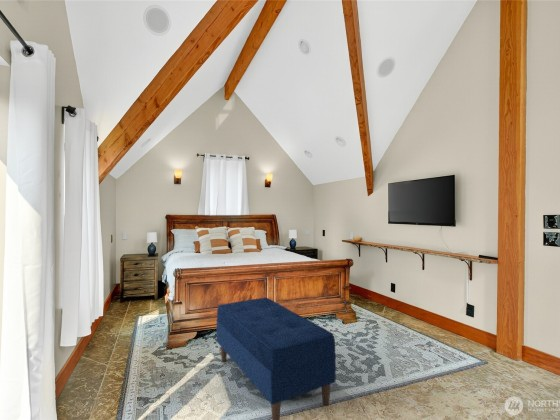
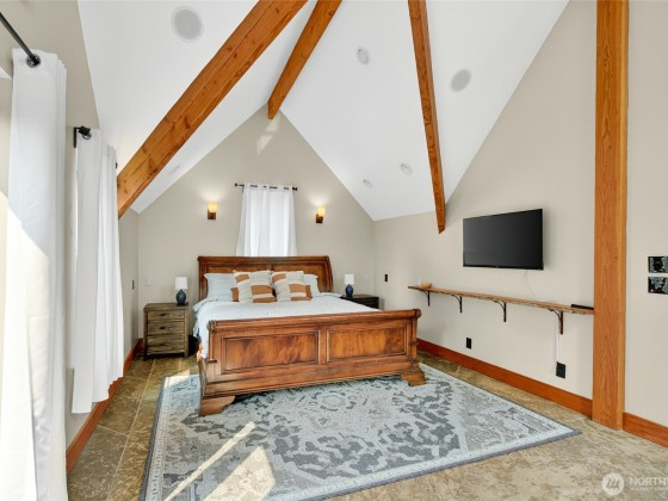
- bench (268, 348)
